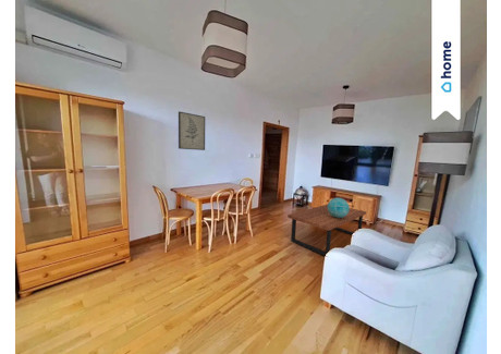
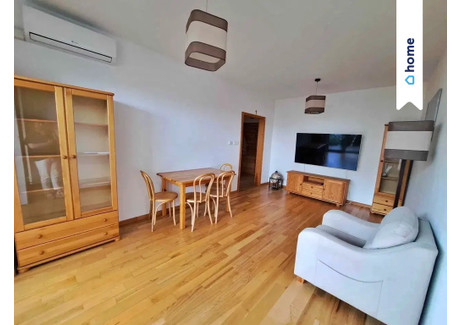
- coffee table (328, 225)
- decorative globe (338, 207)
- wall art (192, 132)
